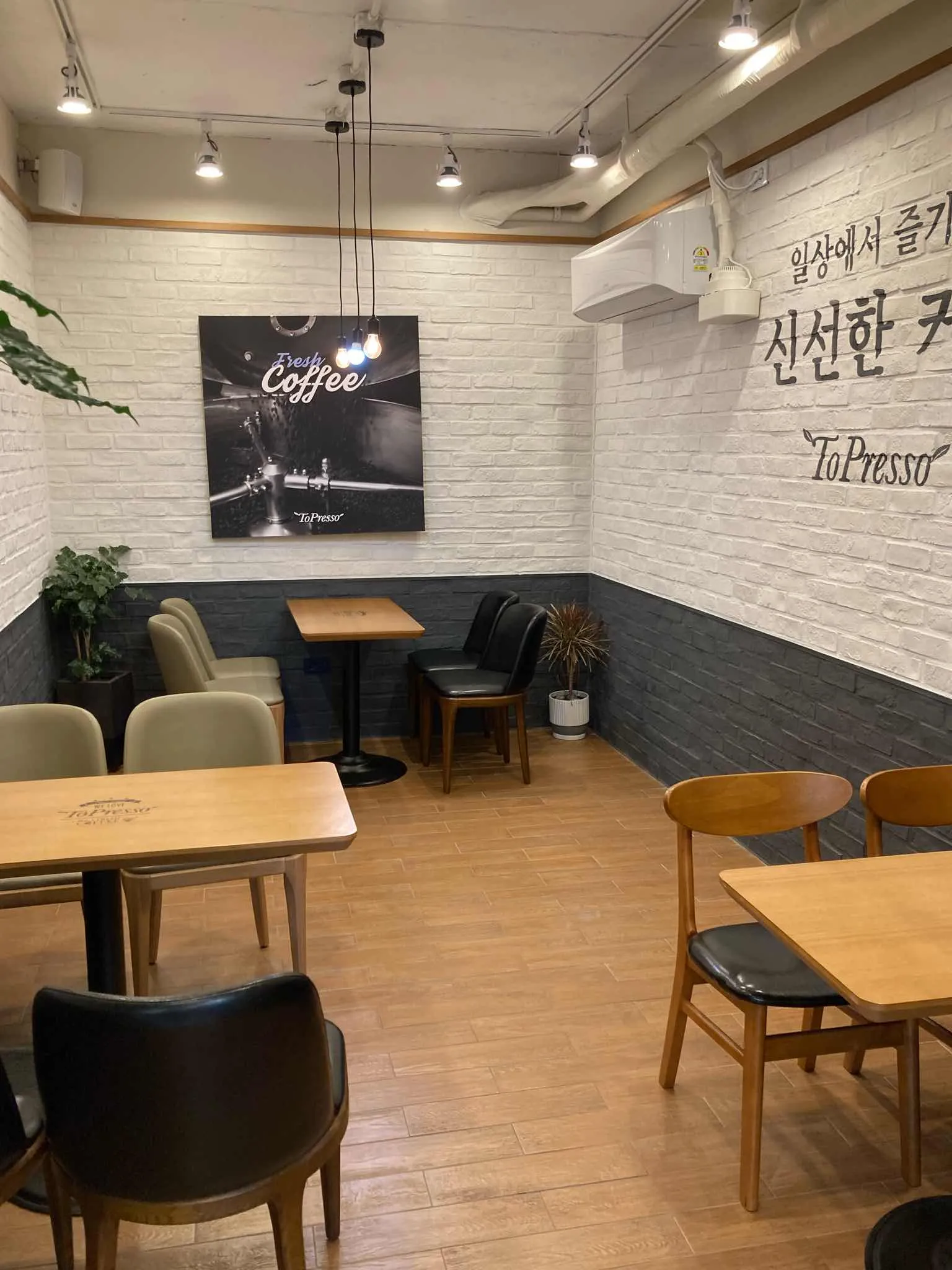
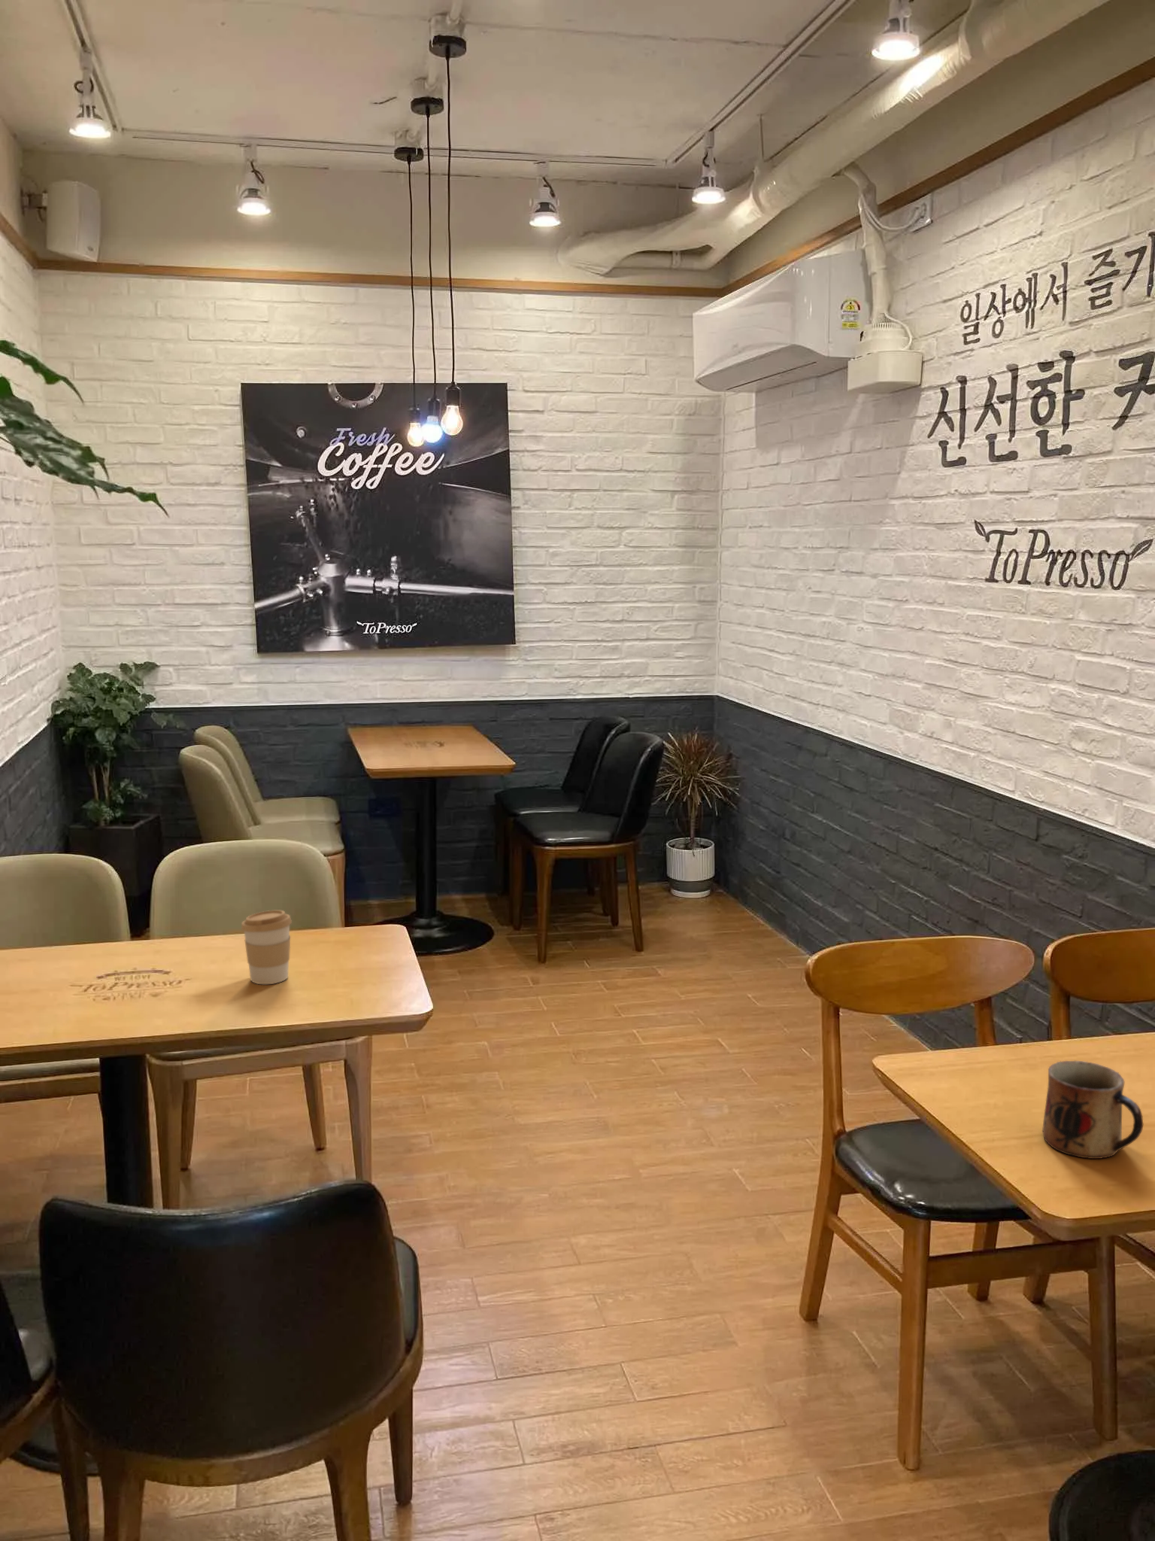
+ mug (1088, 1109)
+ coffee cup (268, 945)
